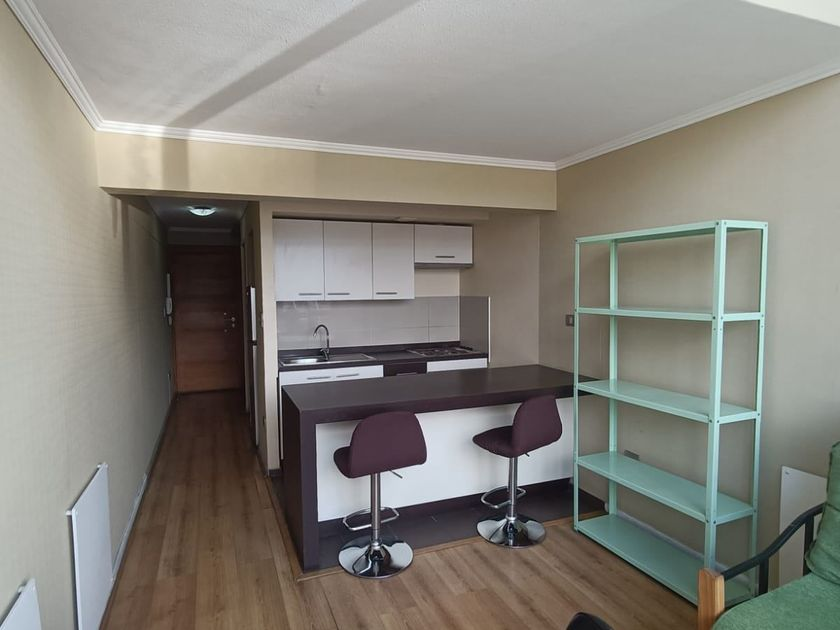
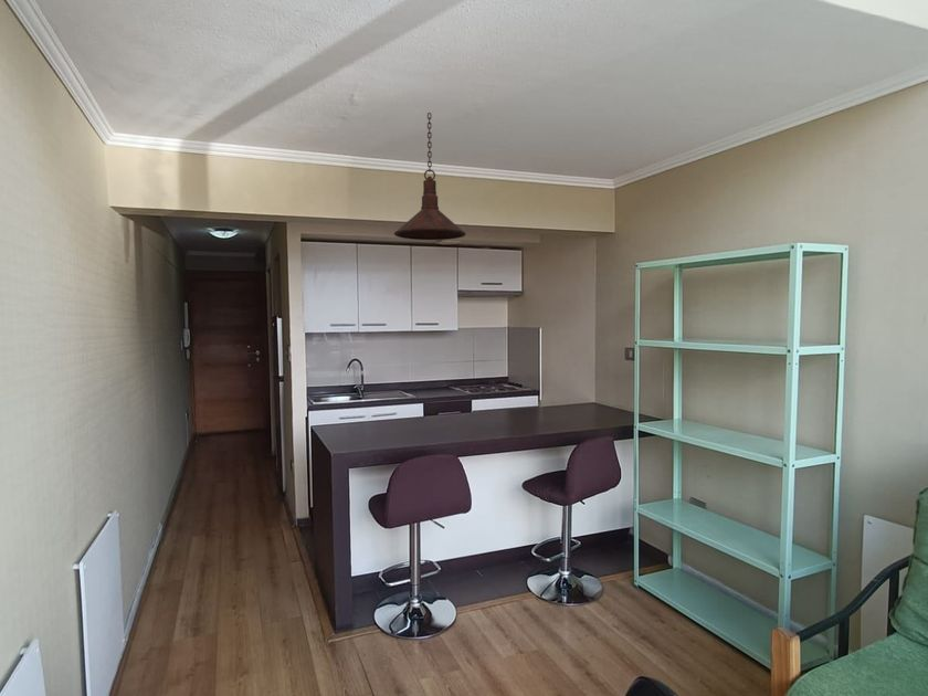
+ pendant light (429, 176)
